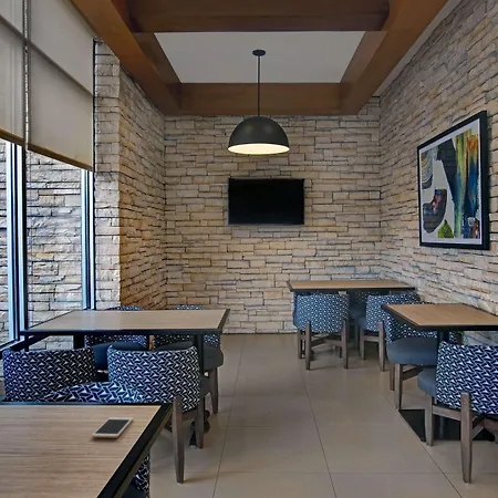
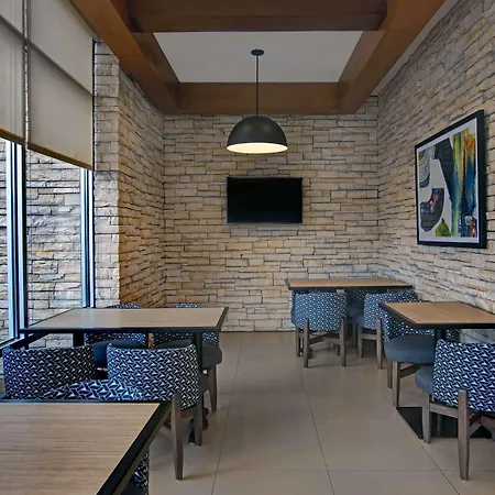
- cell phone (113, 426)
